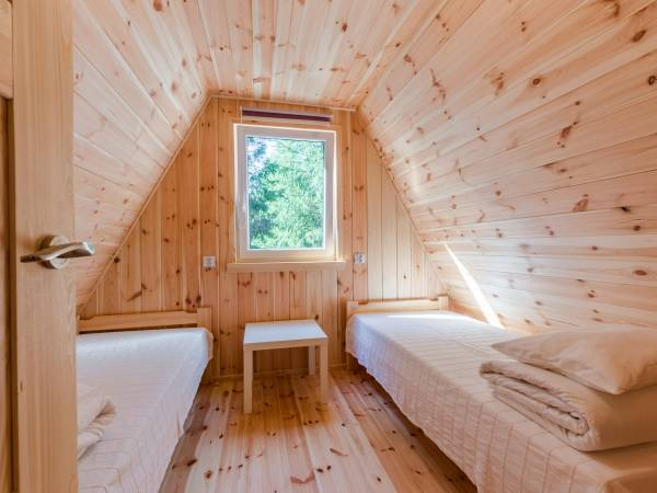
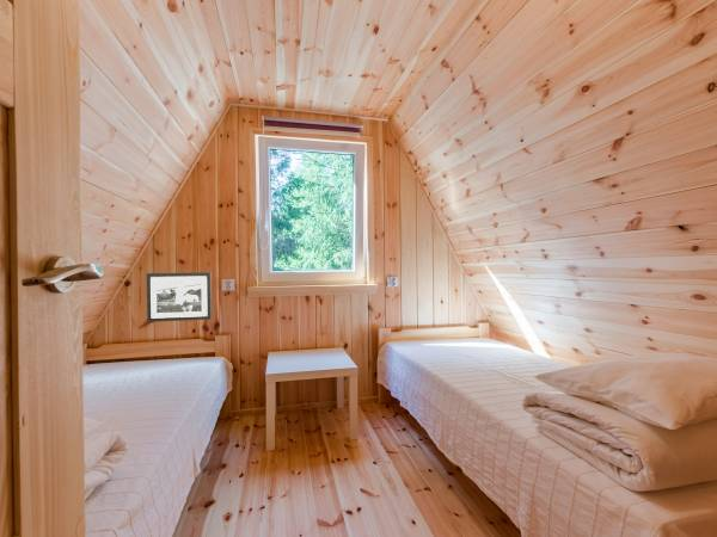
+ picture frame (179, 296)
